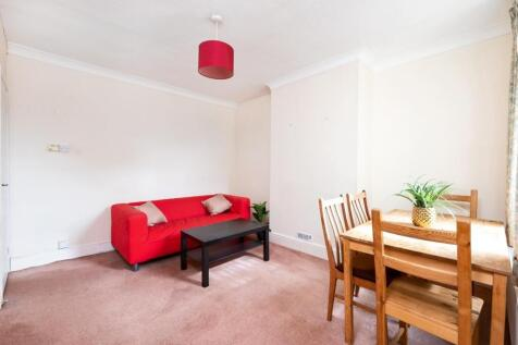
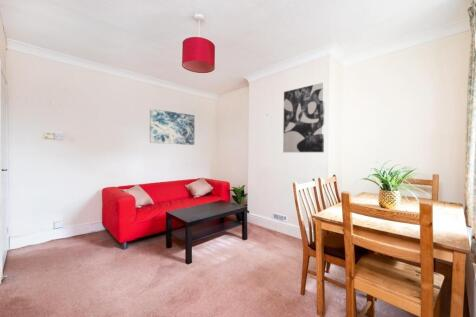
+ wall art (302, 120)
+ wall art (173, 128)
